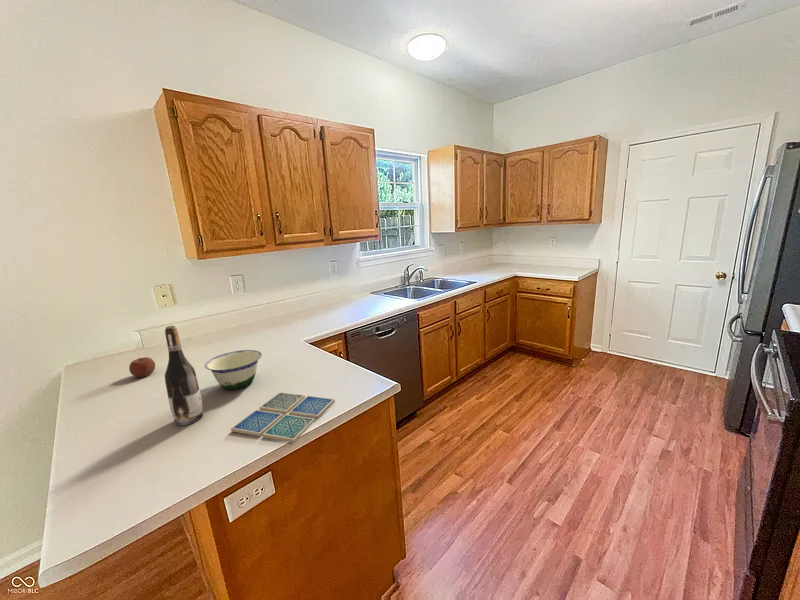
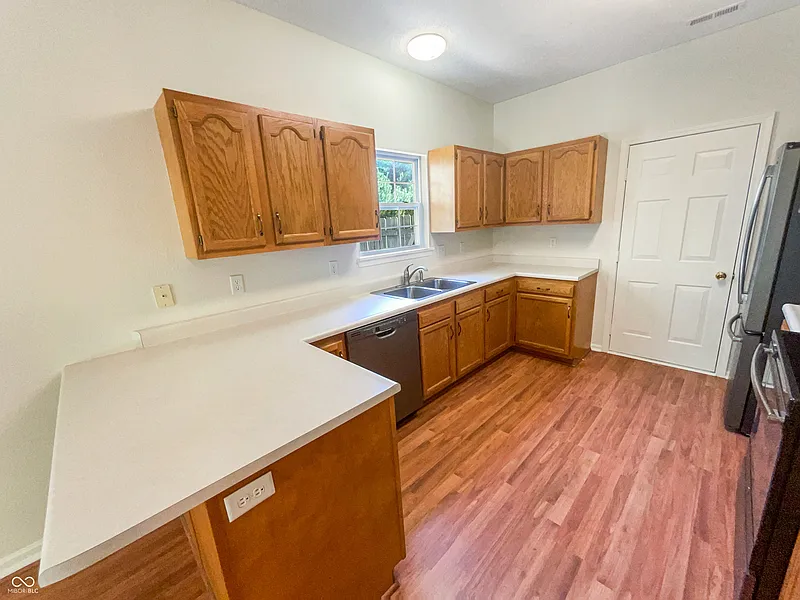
- apple (142, 366)
- bowl (236, 371)
- drink coaster (286, 414)
- wine bottle (180, 374)
